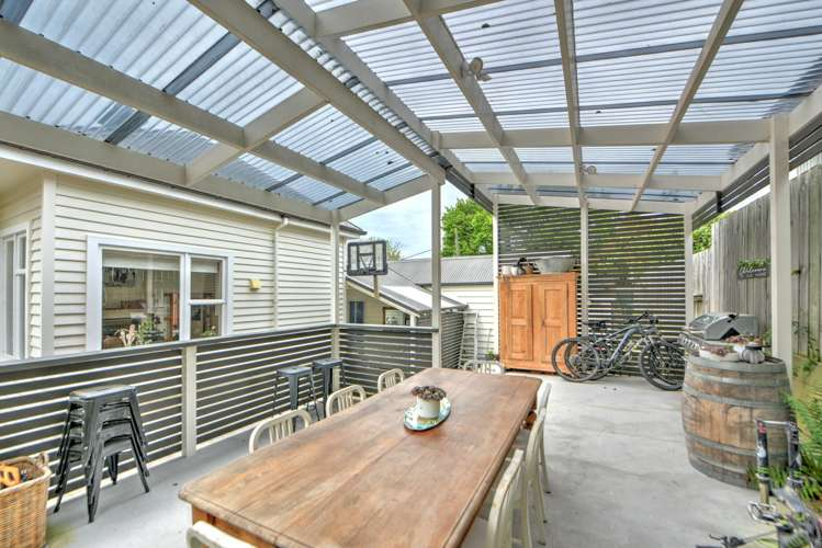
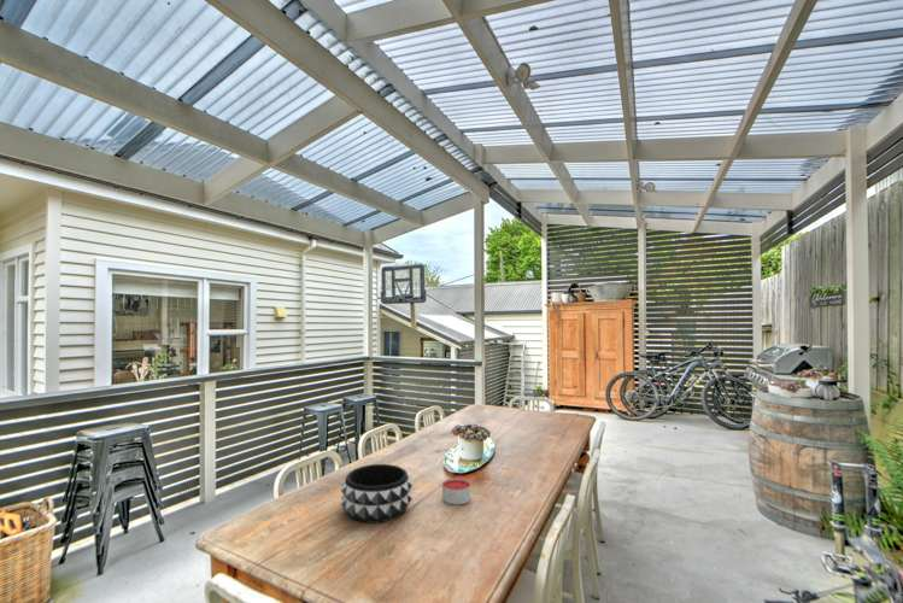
+ candle (456, 490)
+ decorative bowl (376, 491)
